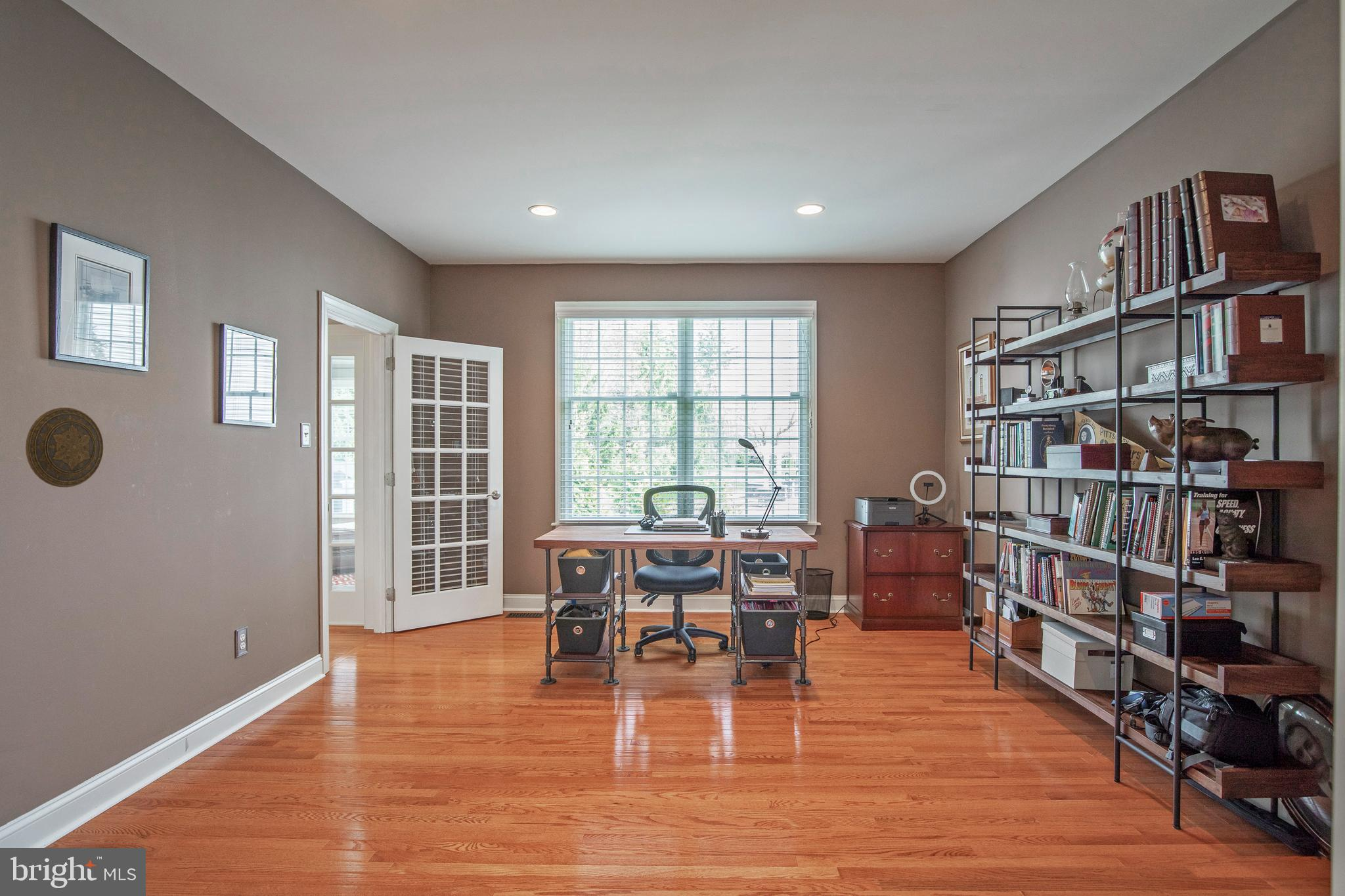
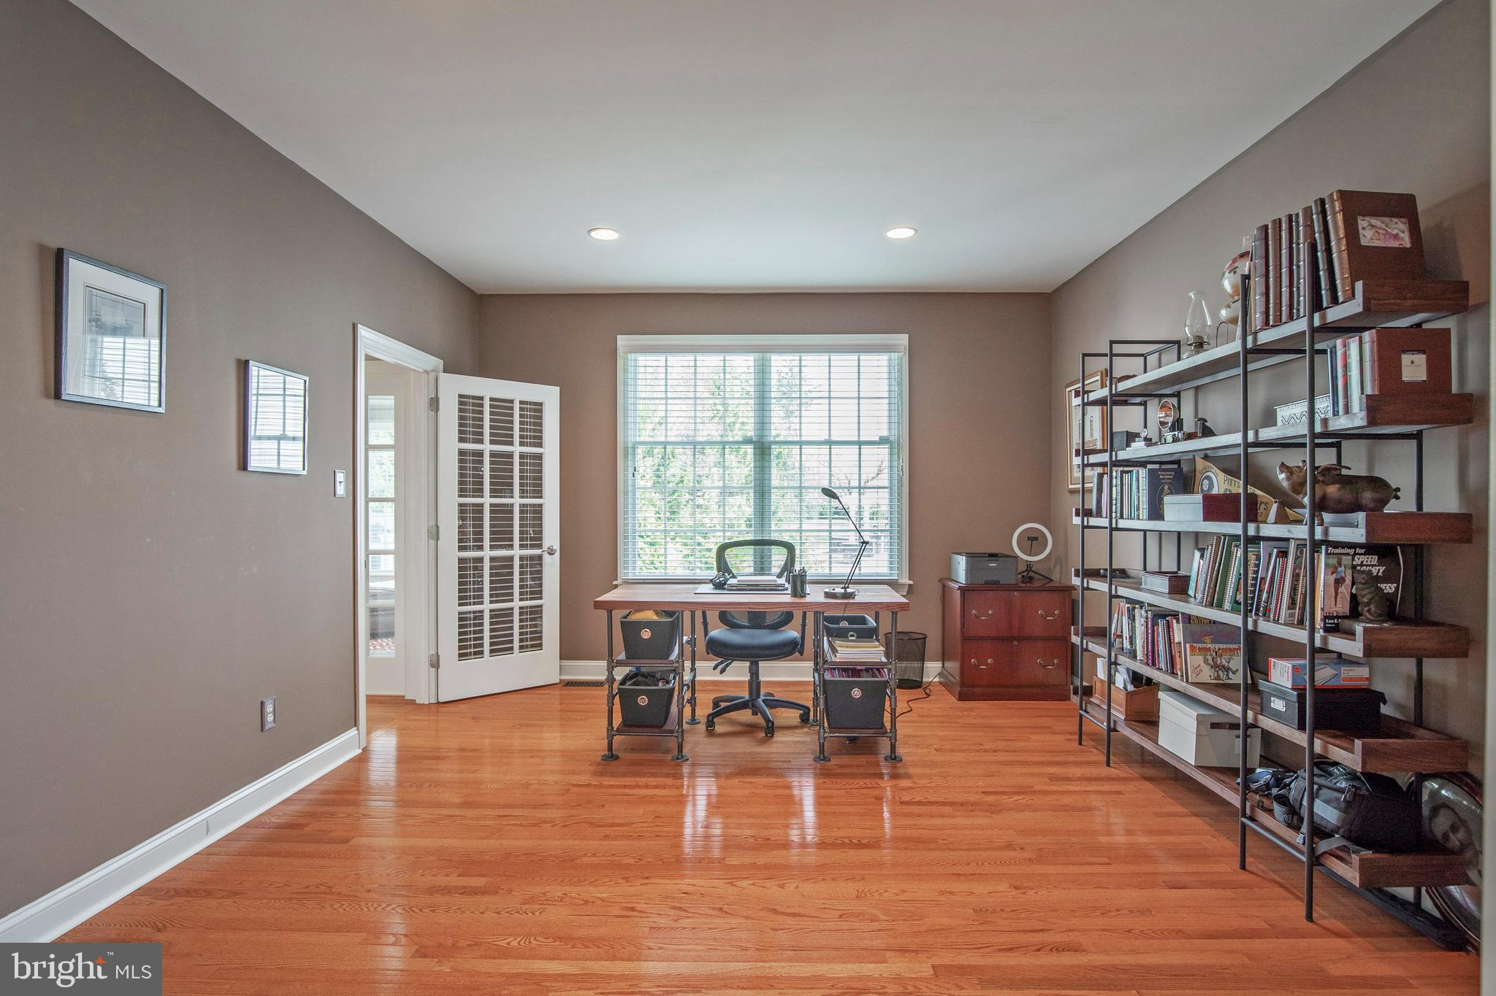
- decorative plate (70, 447)
